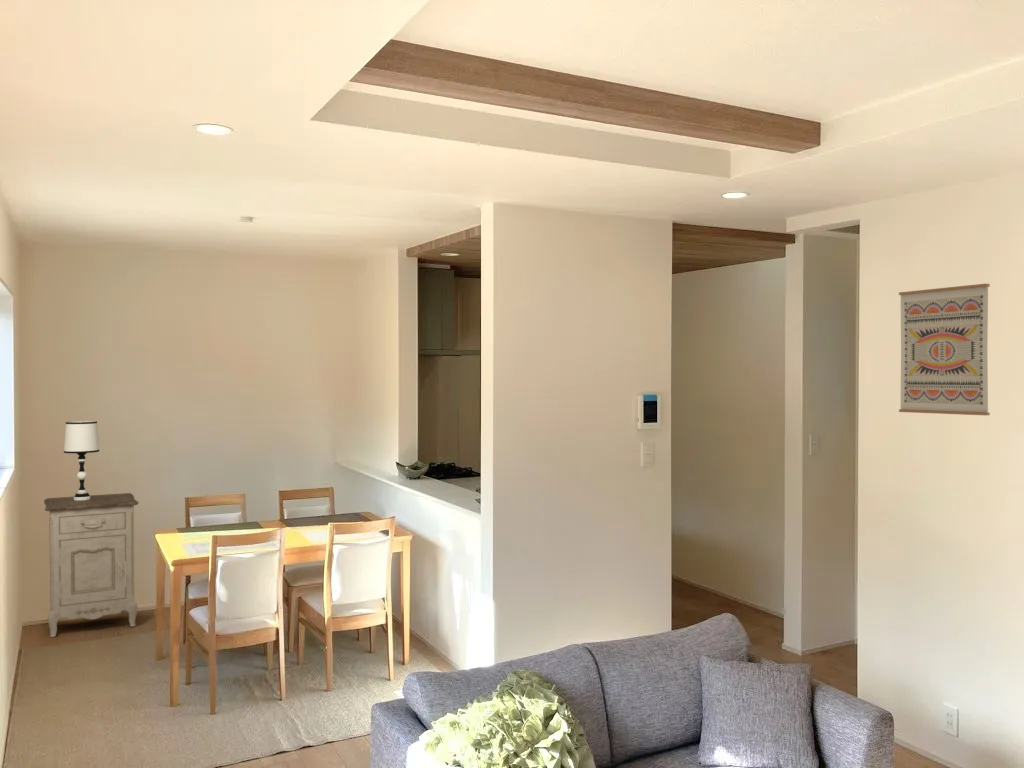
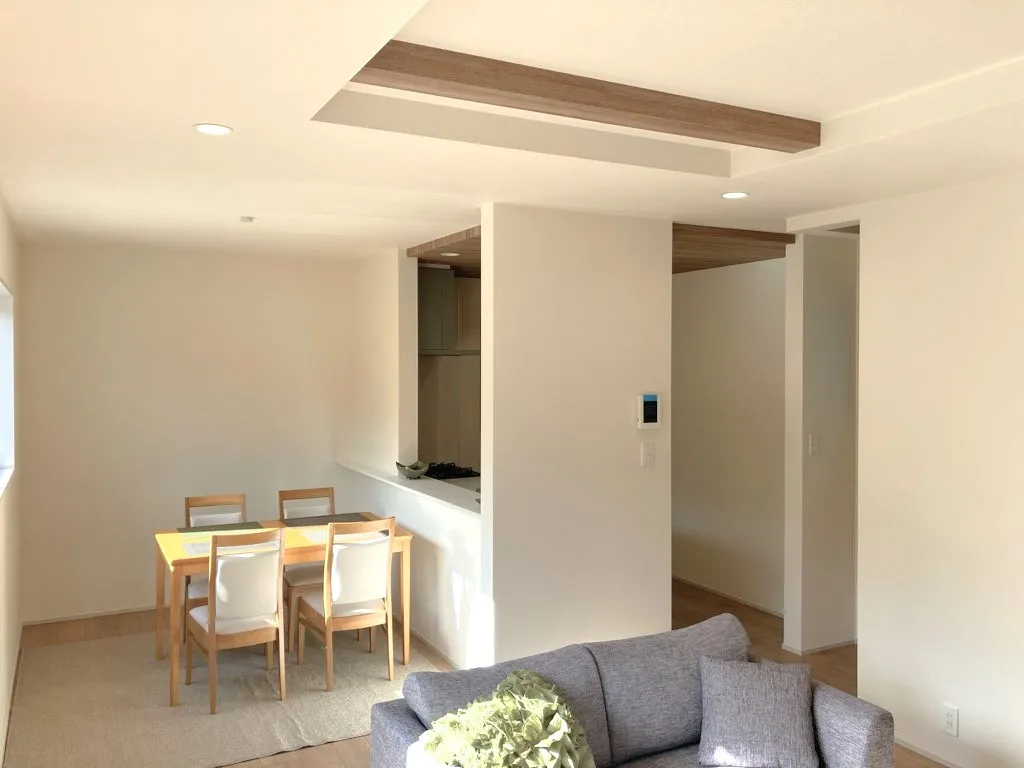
- table lamp (81, 460)
- nightstand (91, 562)
- wall art (942, 351)
